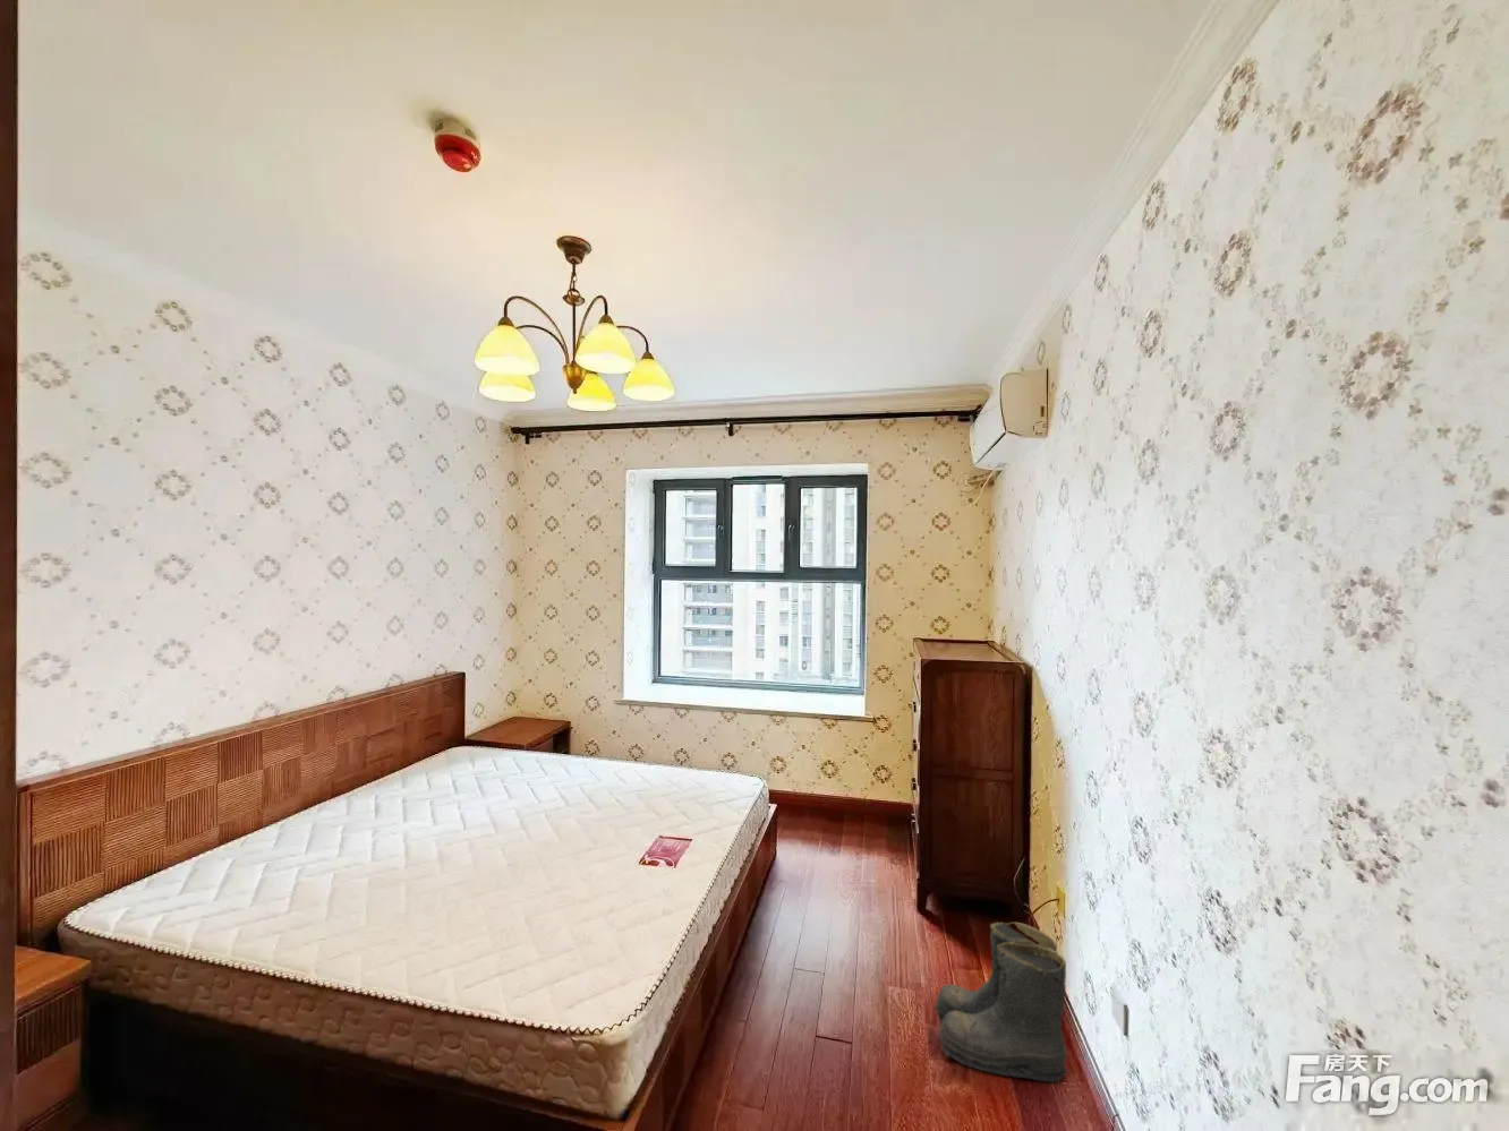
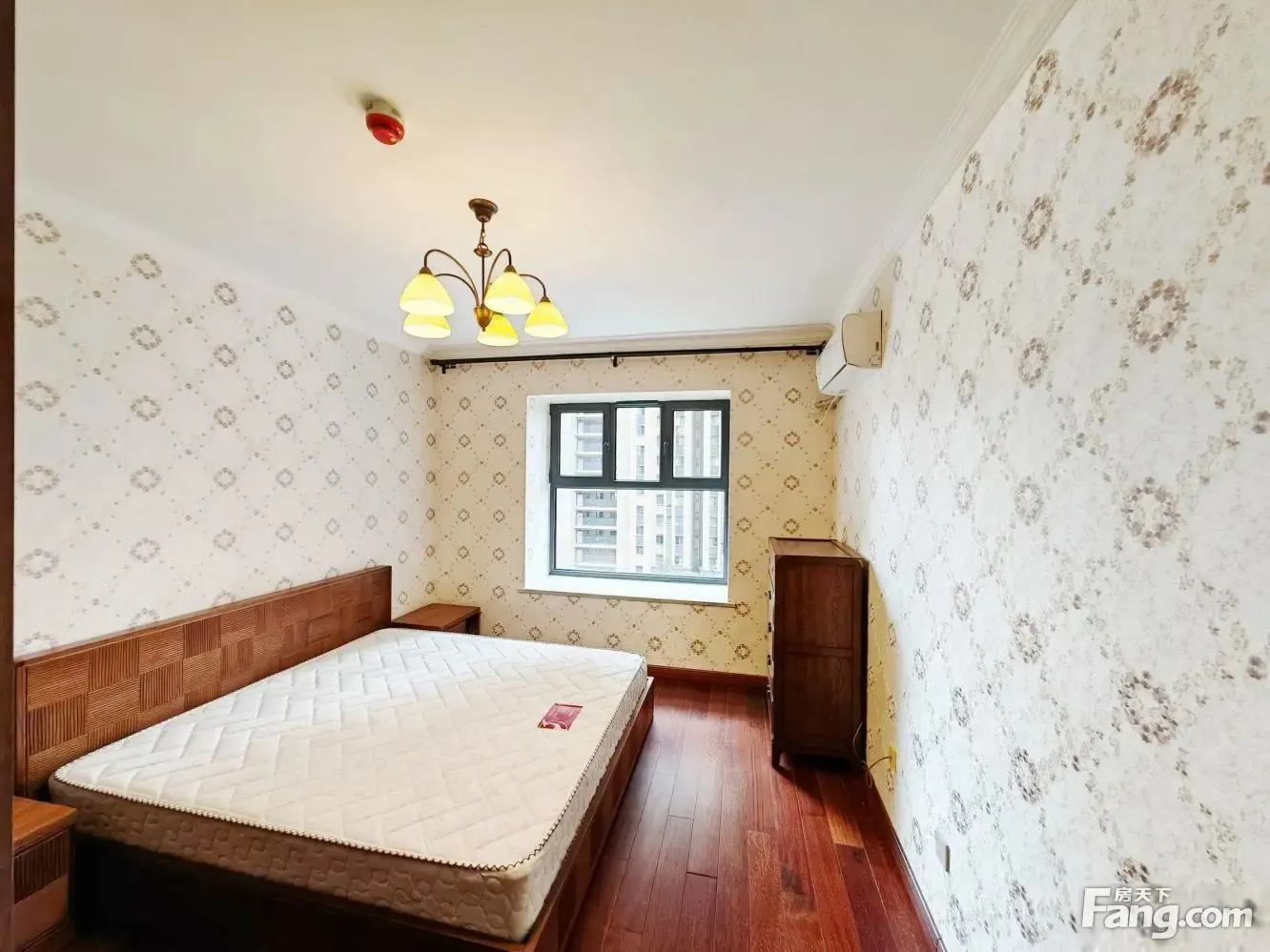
- boots (996, 988)
